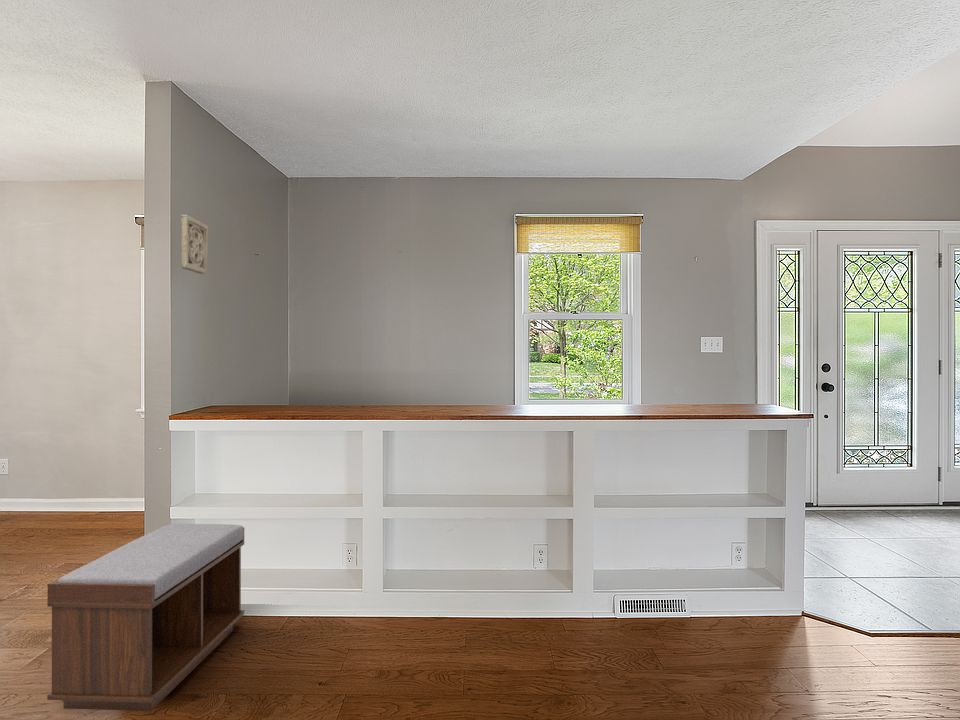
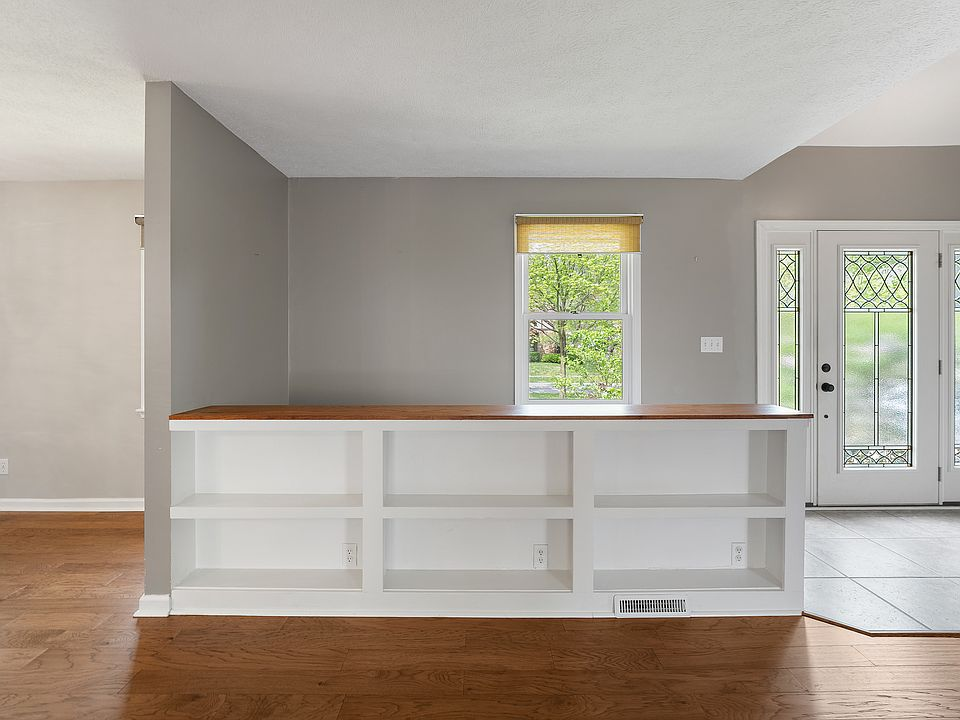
- bench (161, 604)
- wall ornament (194, 246)
